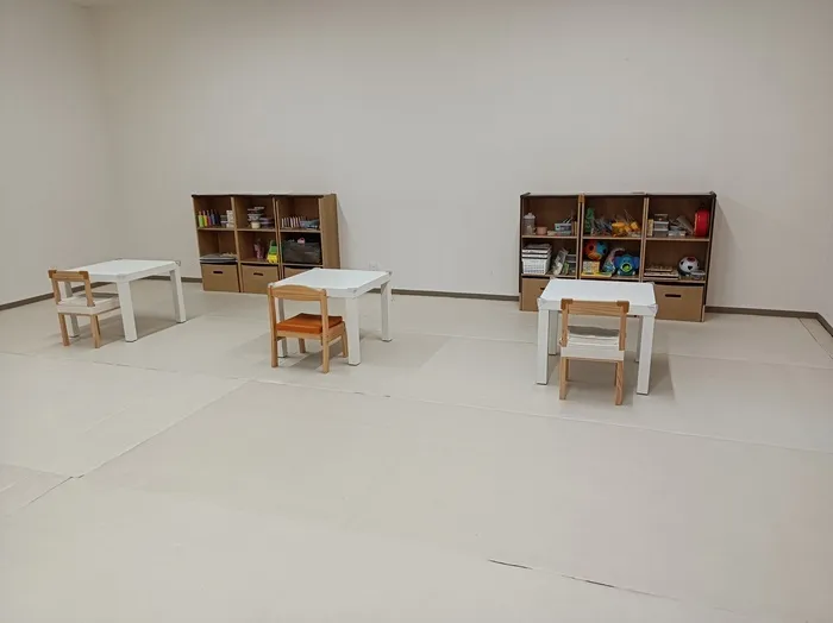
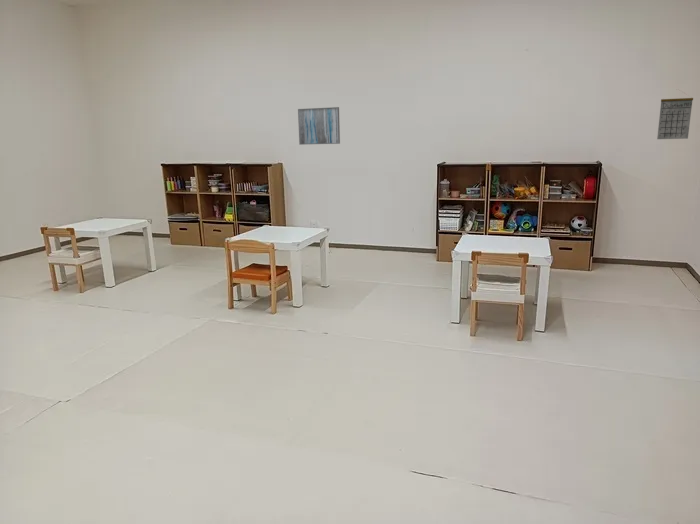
+ calendar (675, 114)
+ wall art (318, 126)
